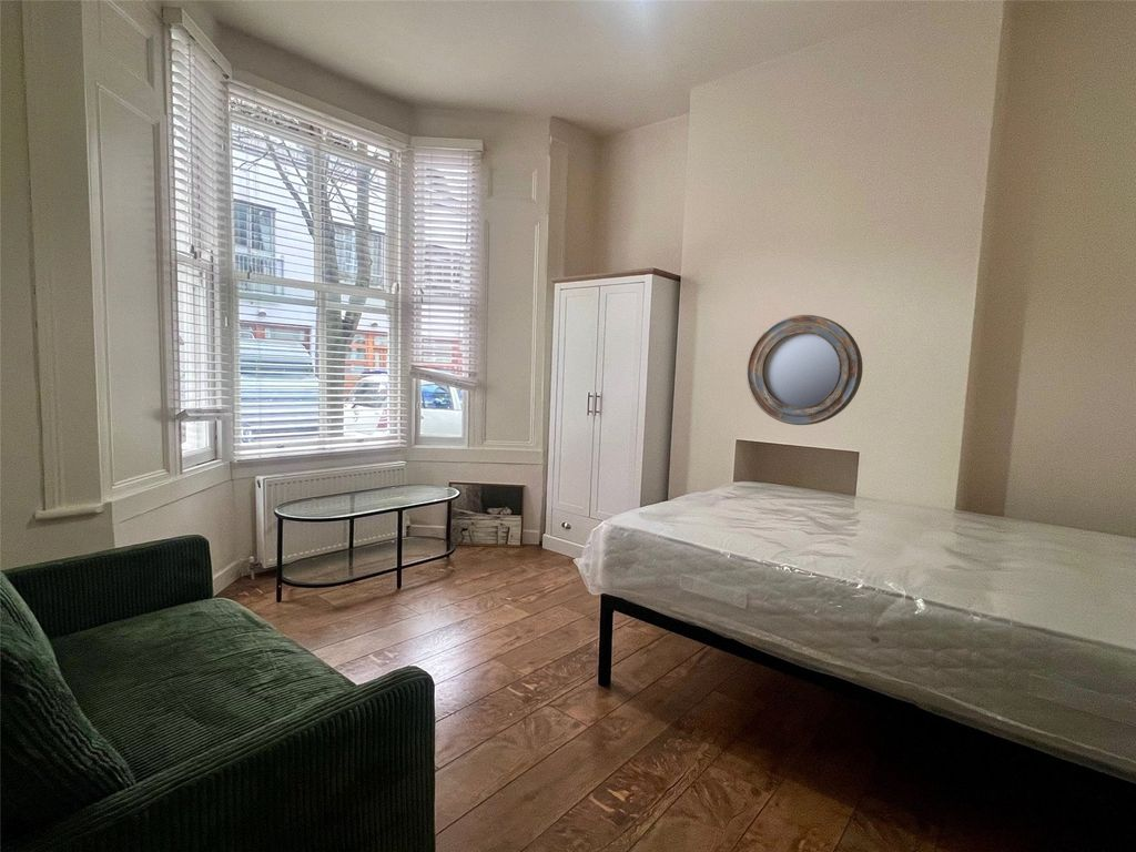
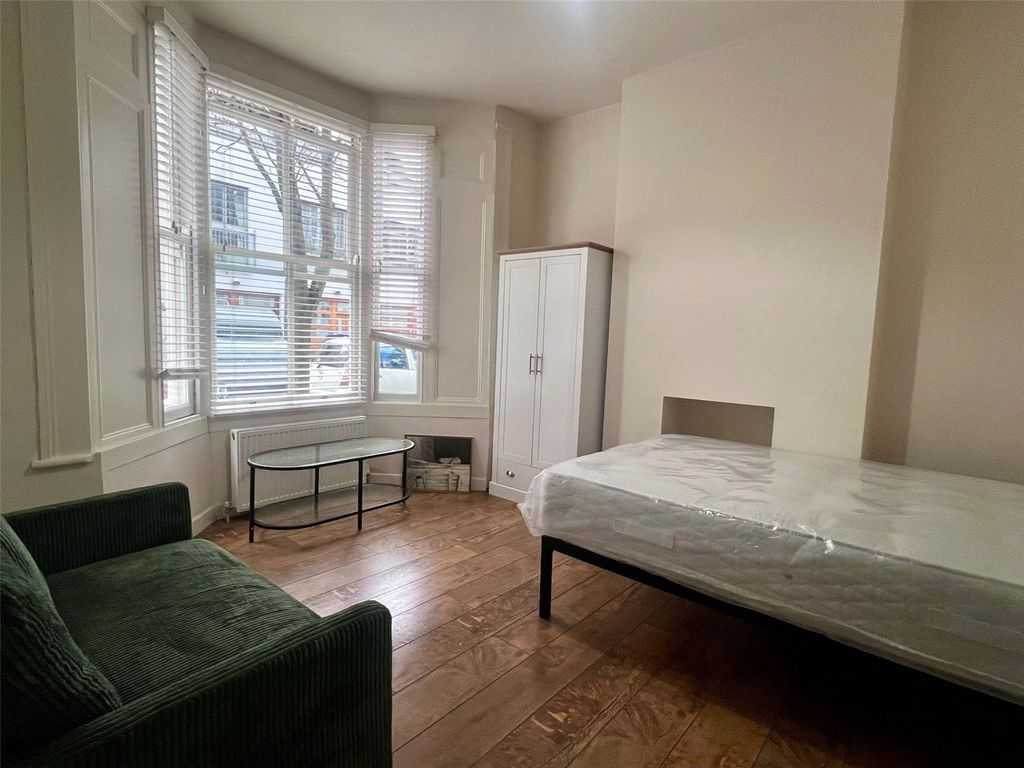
- home mirror (801, 369)
